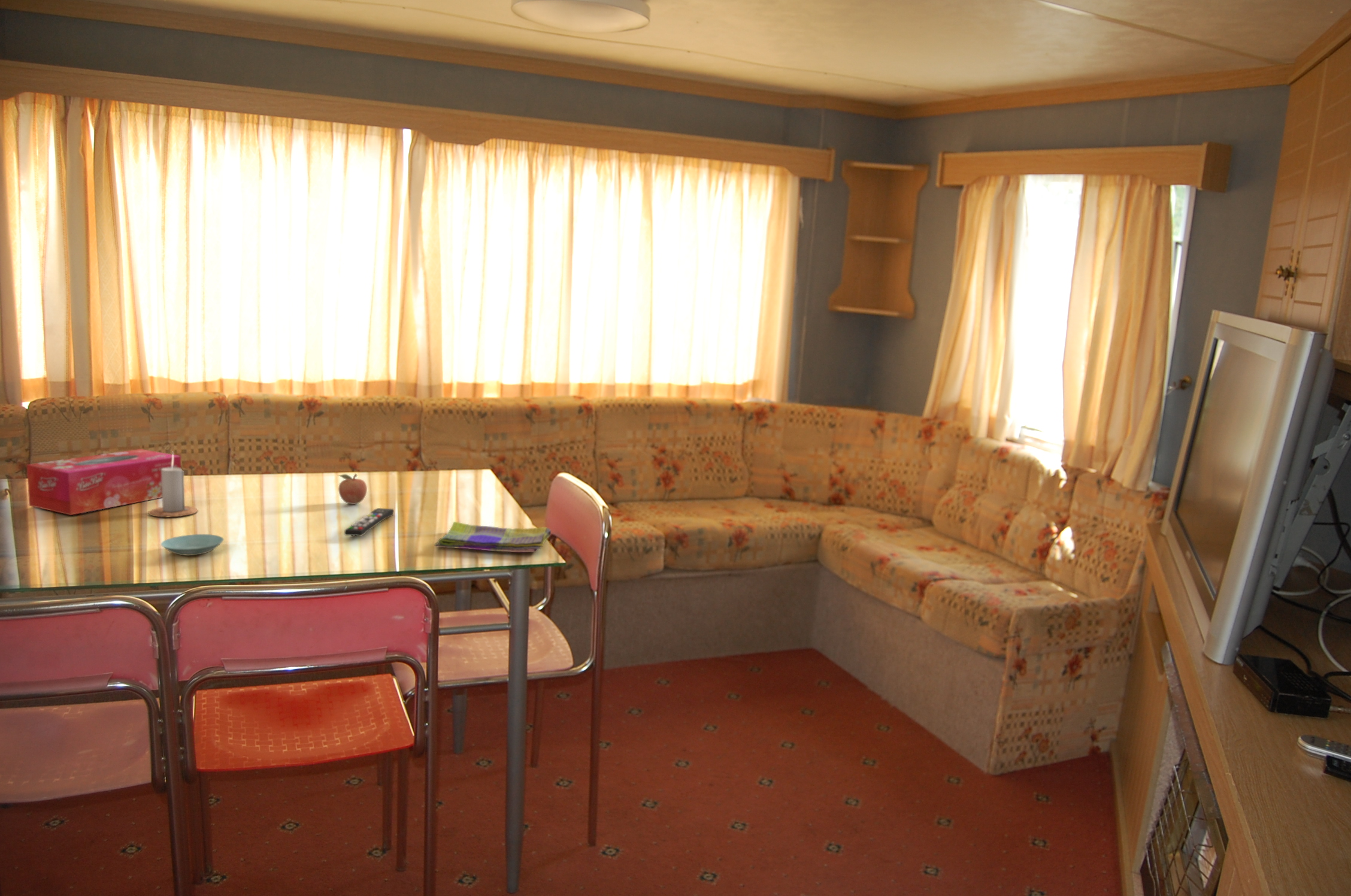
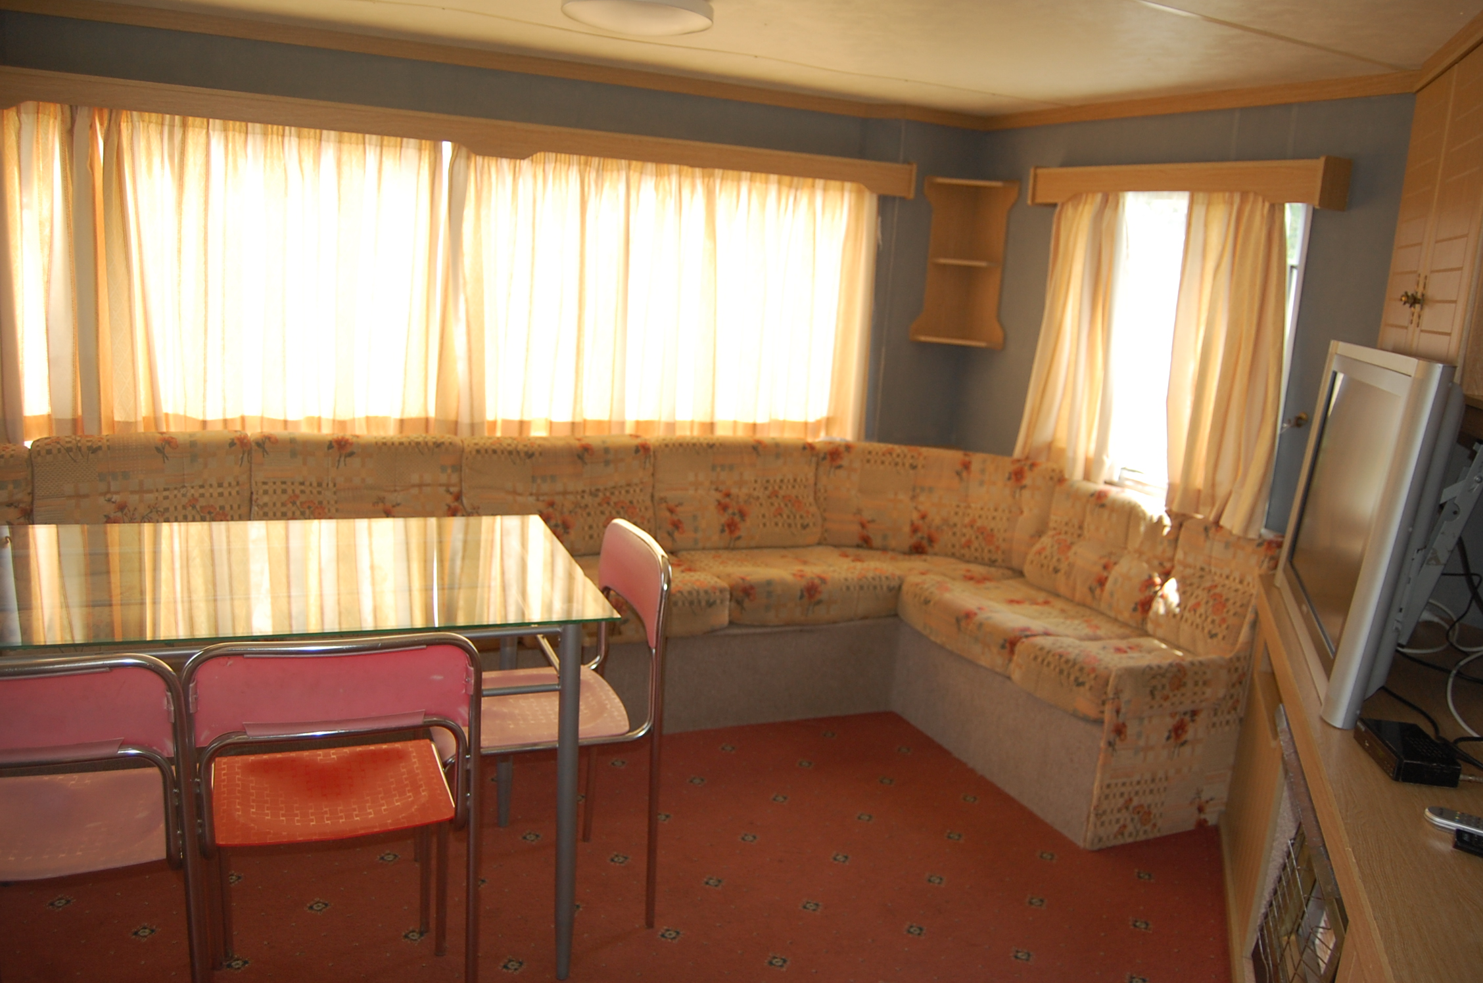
- candle (172, 481)
- fruit (352, 488)
- remote control (370, 521)
- tissue box (107, 480)
- saucer (193, 546)
- dish towel (496, 536)
